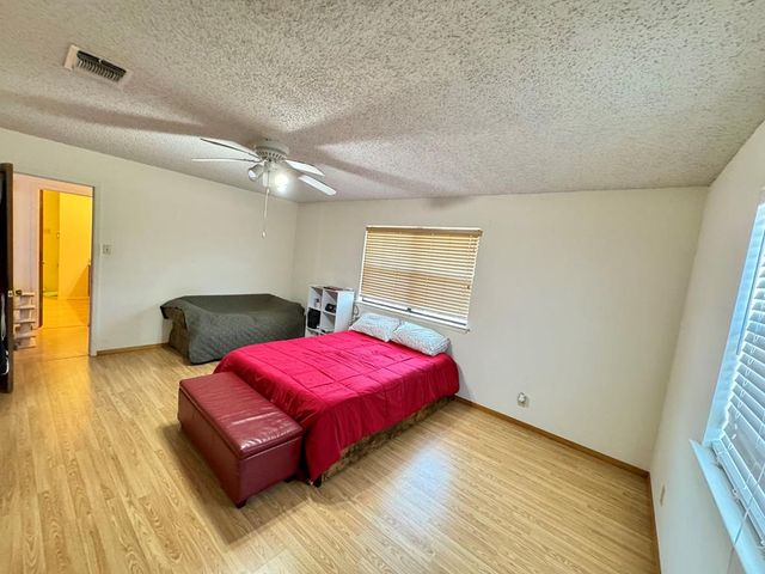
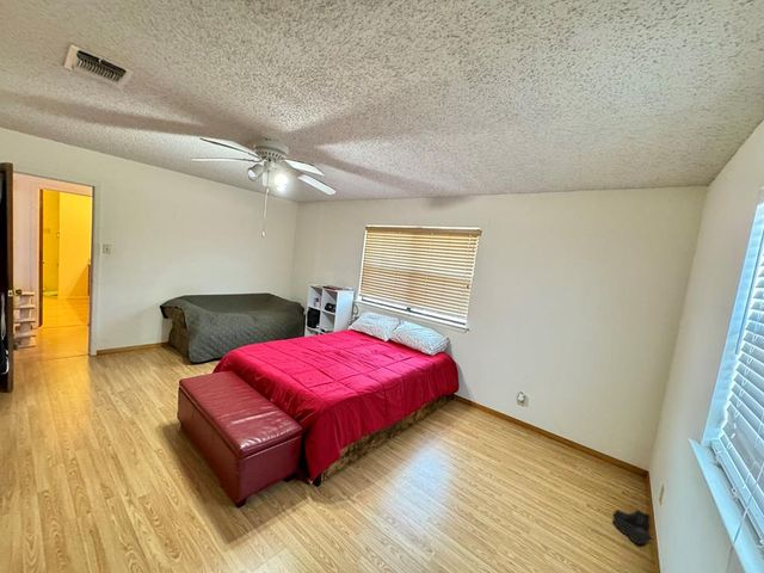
+ boots (634, 523)
